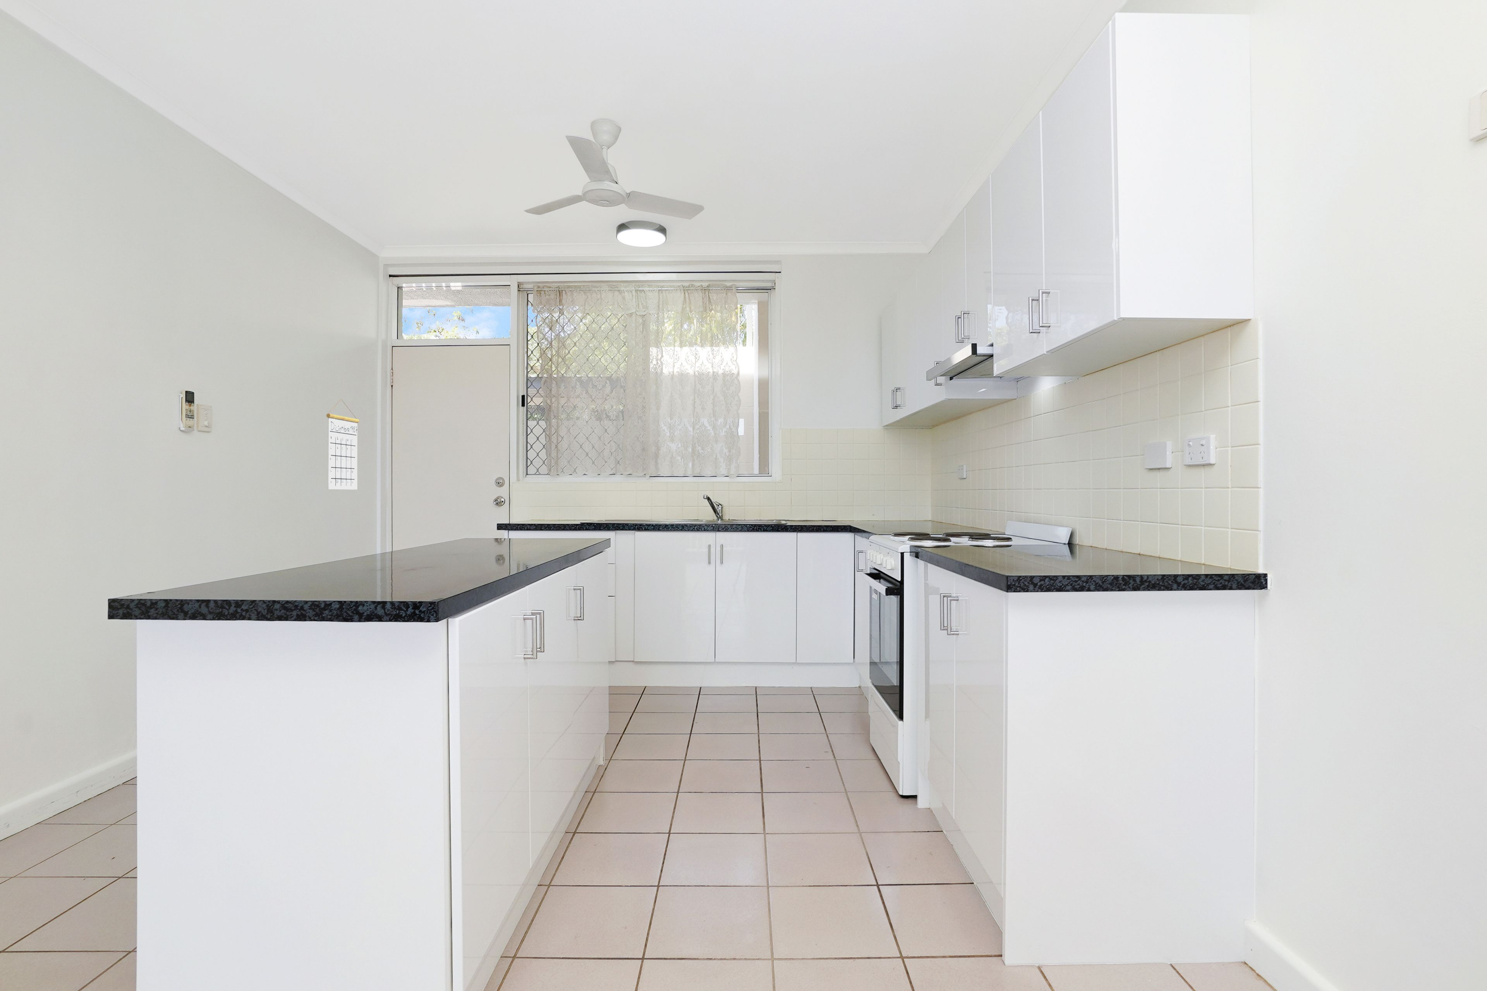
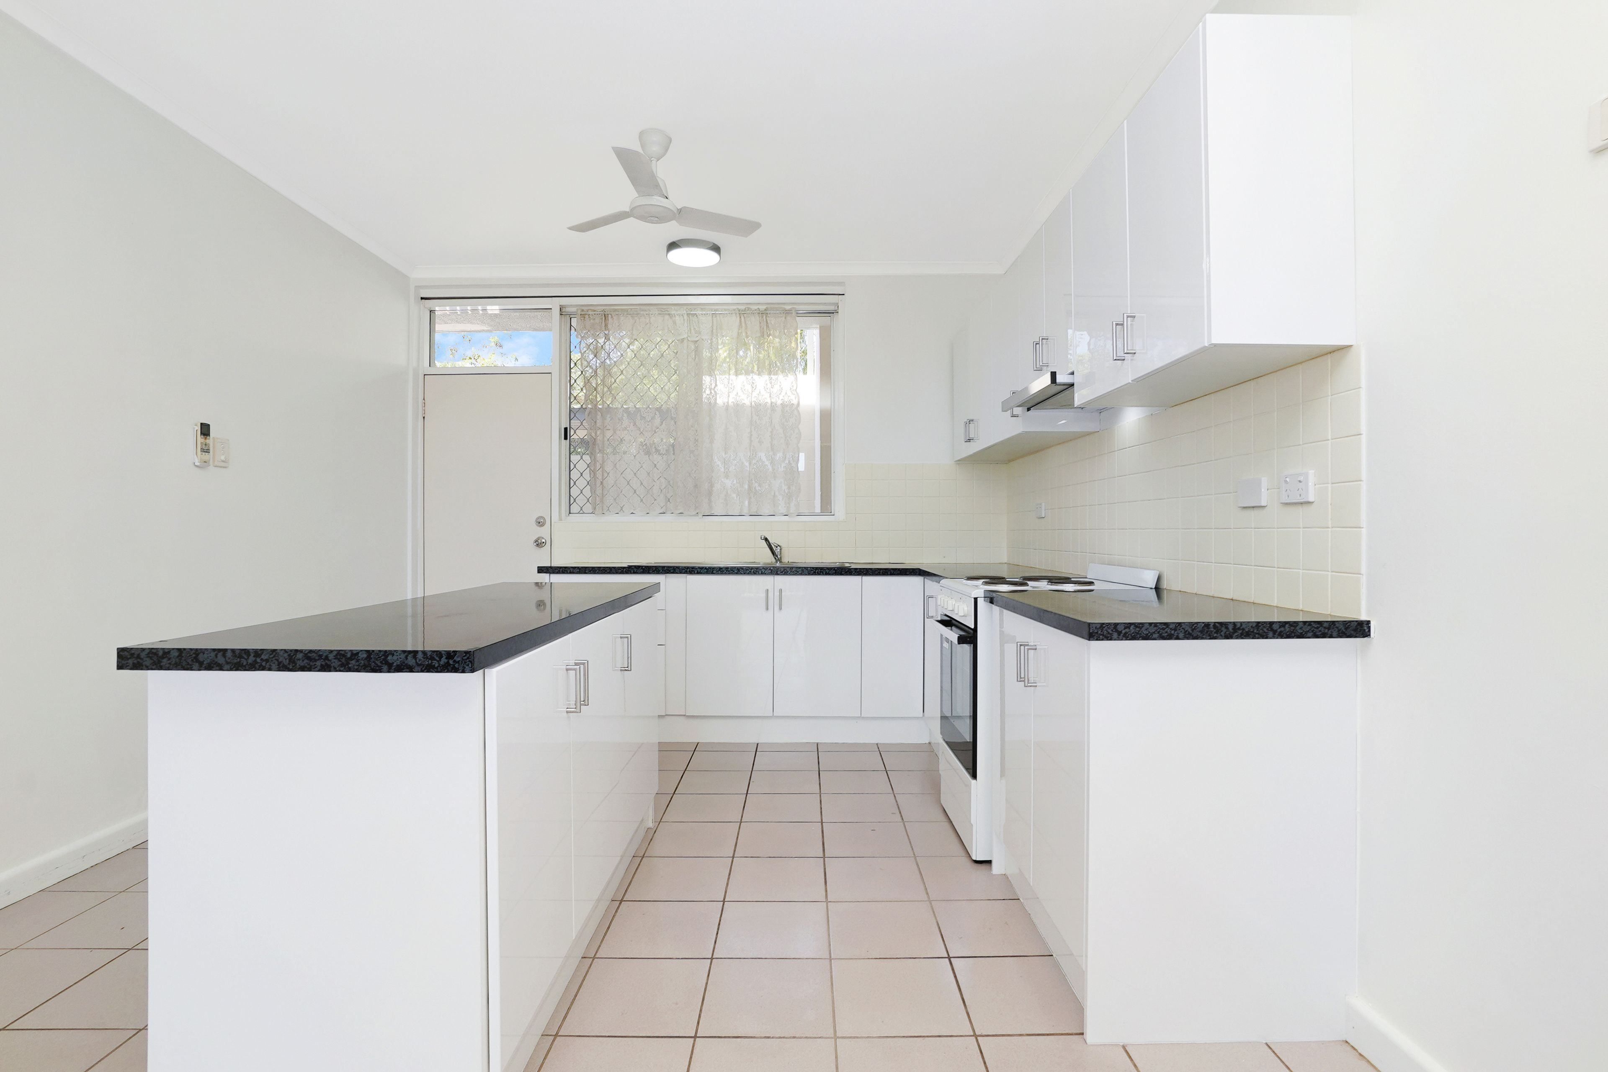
- calendar (343, 444)
